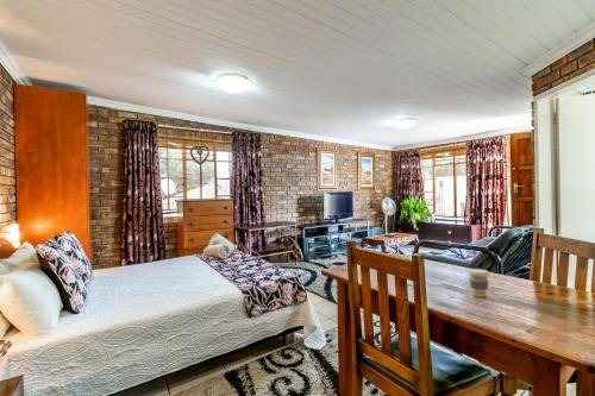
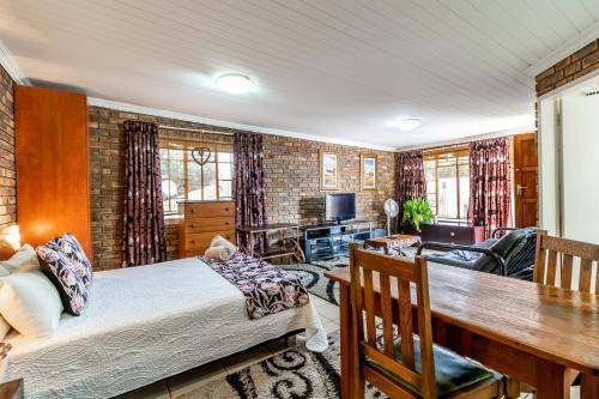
- coffee cup (478, 282)
